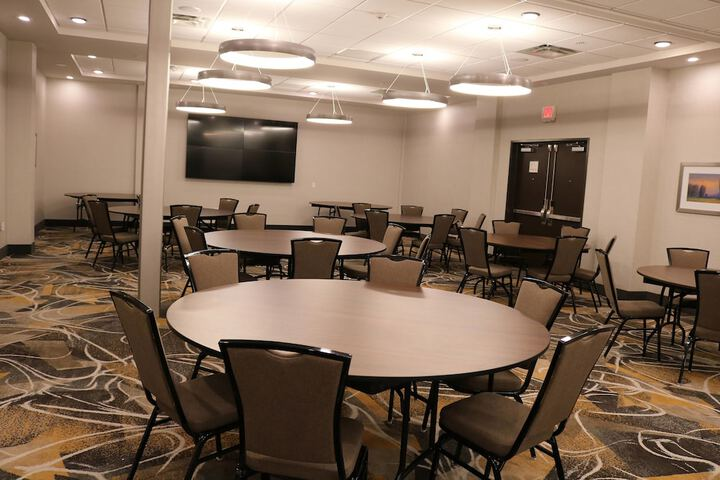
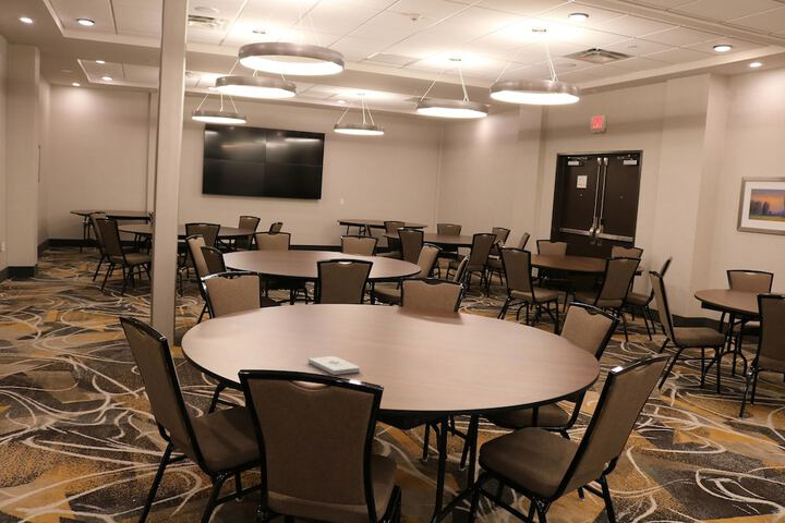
+ notepad (334, 365)
